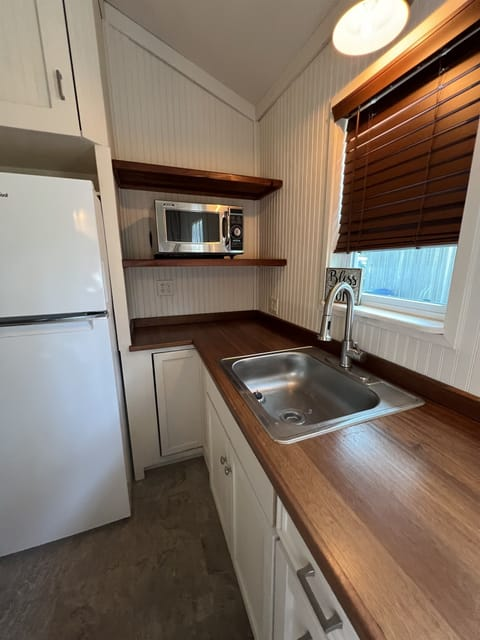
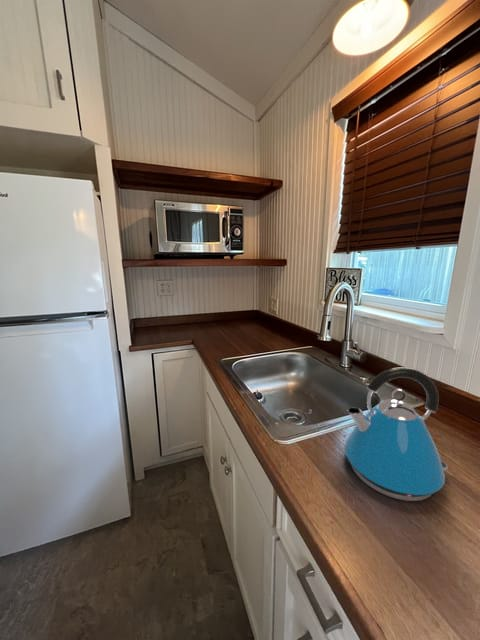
+ kettle (399, 420)
